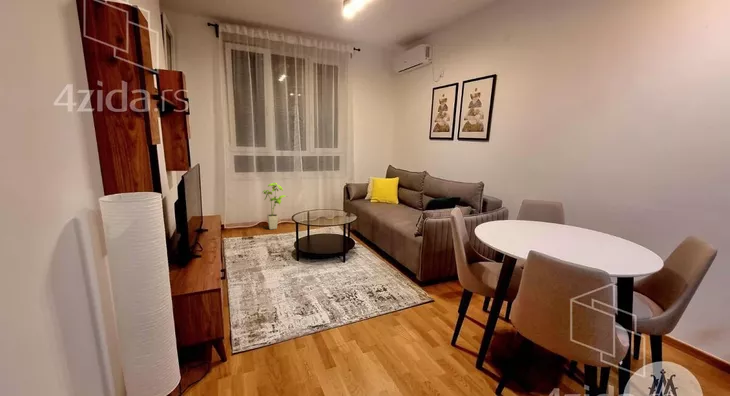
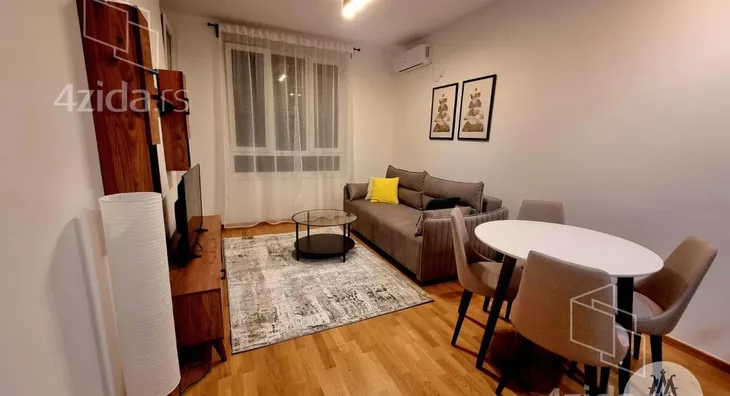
- house plant (275, 205)
